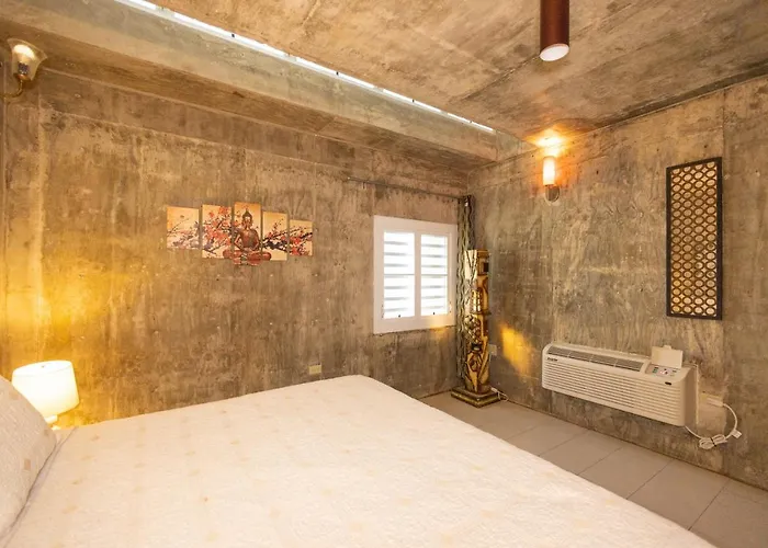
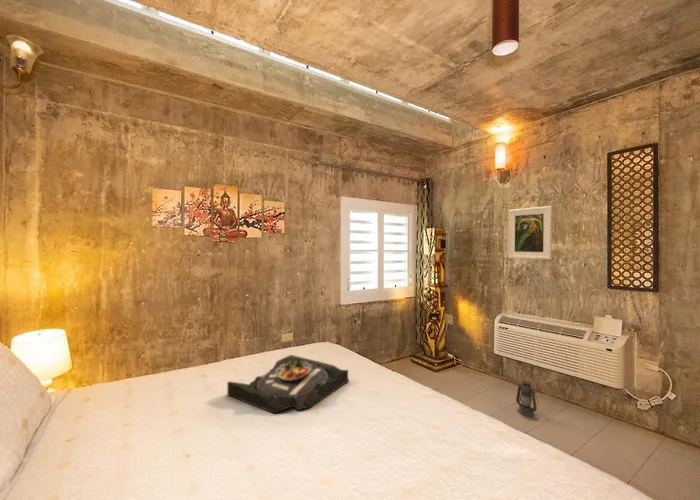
+ serving tray (291, 373)
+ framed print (528, 233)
+ lantern (526, 396)
